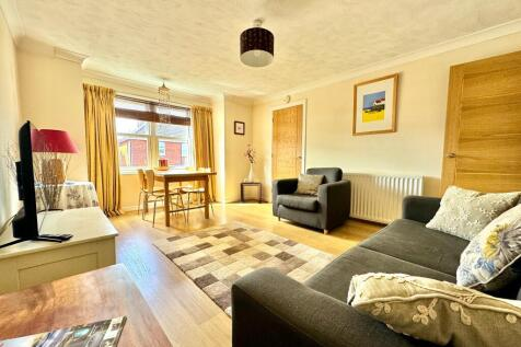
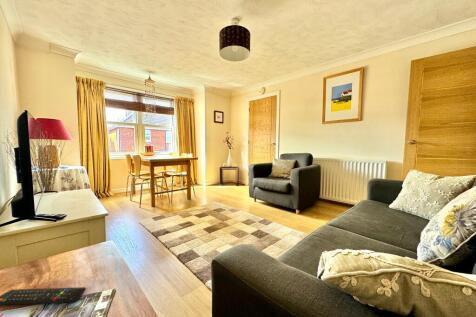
+ remote control (40, 296)
